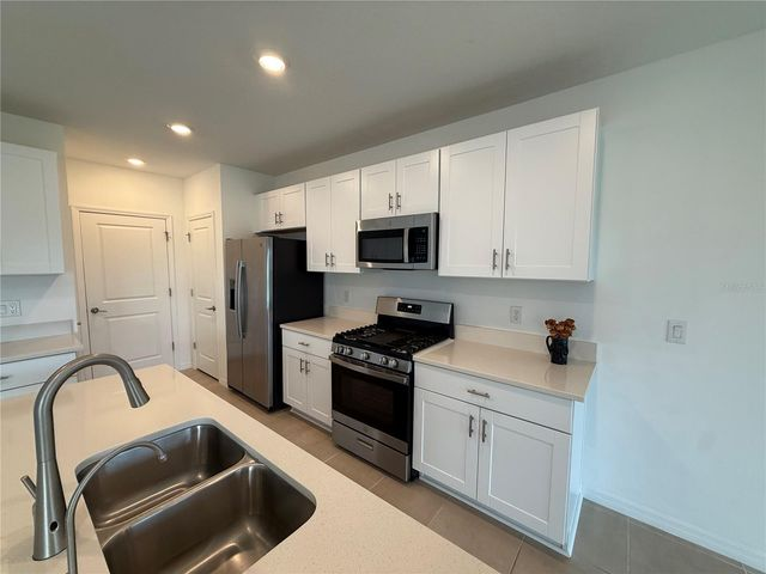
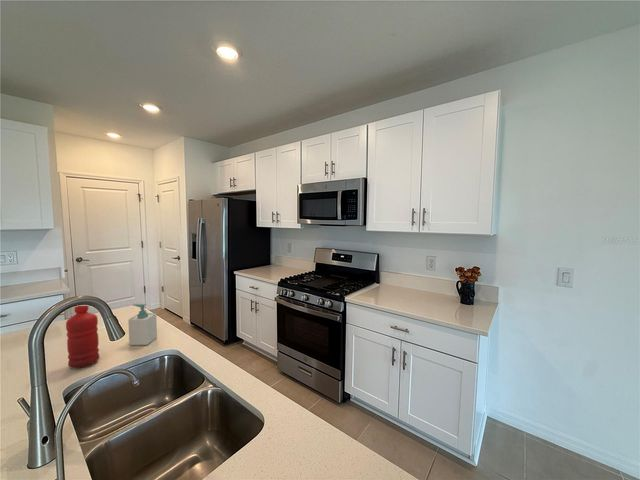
+ soap bottle (142, 322)
+ water bottle (82, 334)
